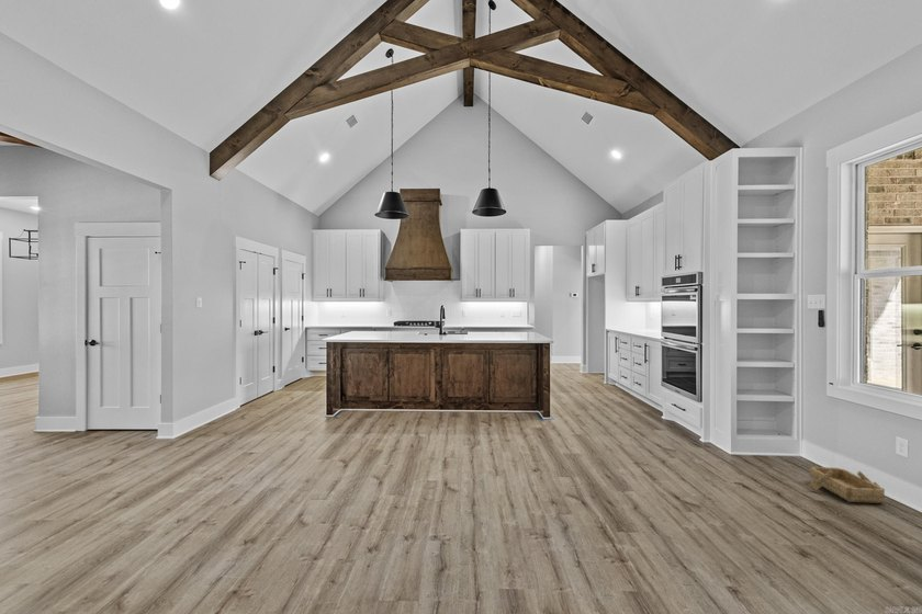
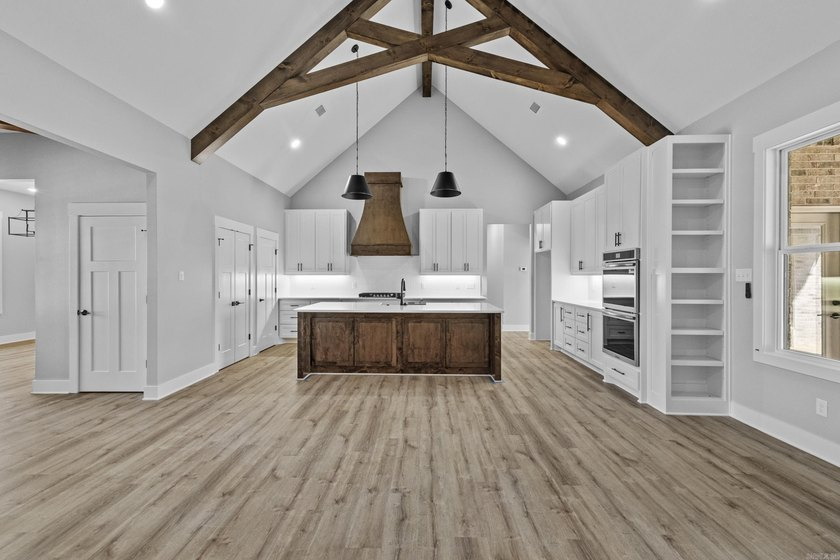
- wooden boat (845, 480)
